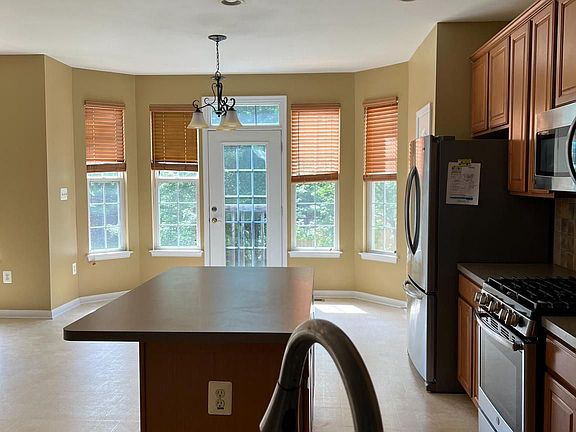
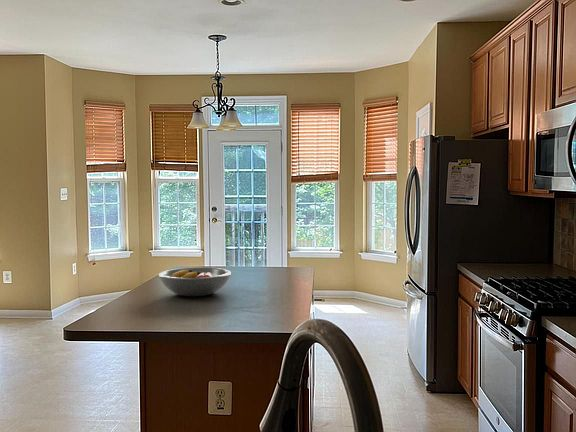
+ fruit bowl (195, 280)
